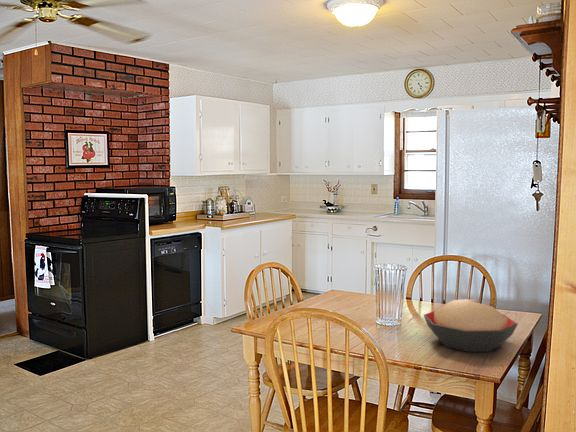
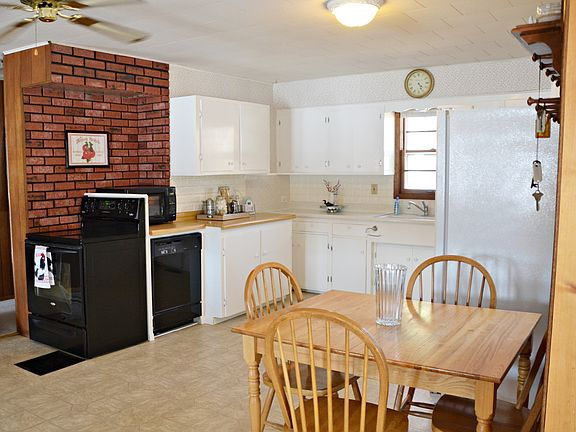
- decorative bowl (469, 321)
